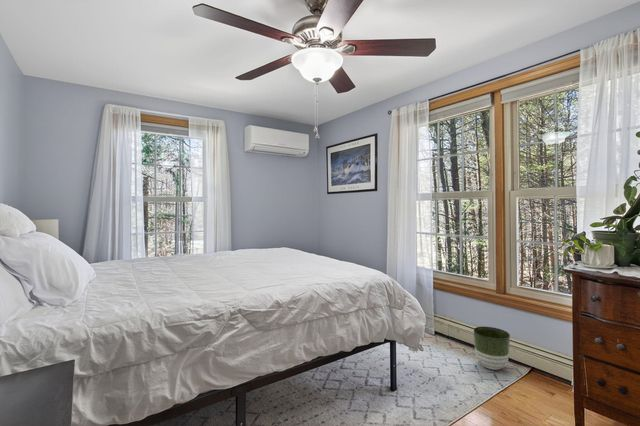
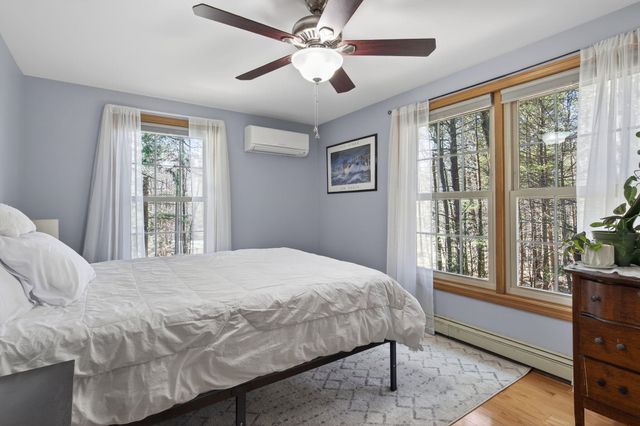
- planter (491, 349)
